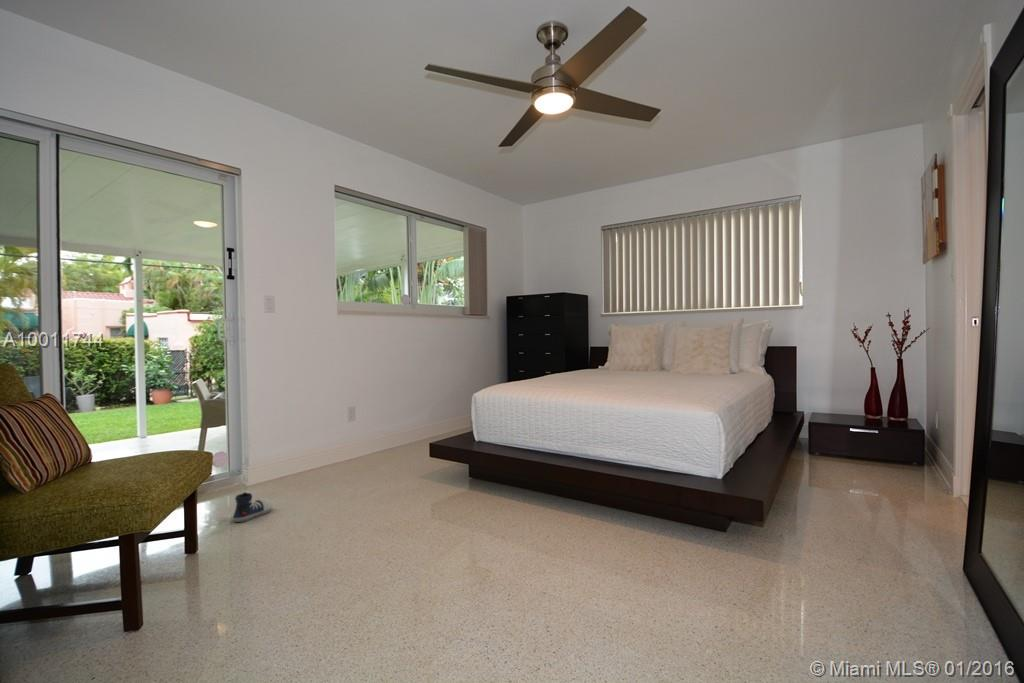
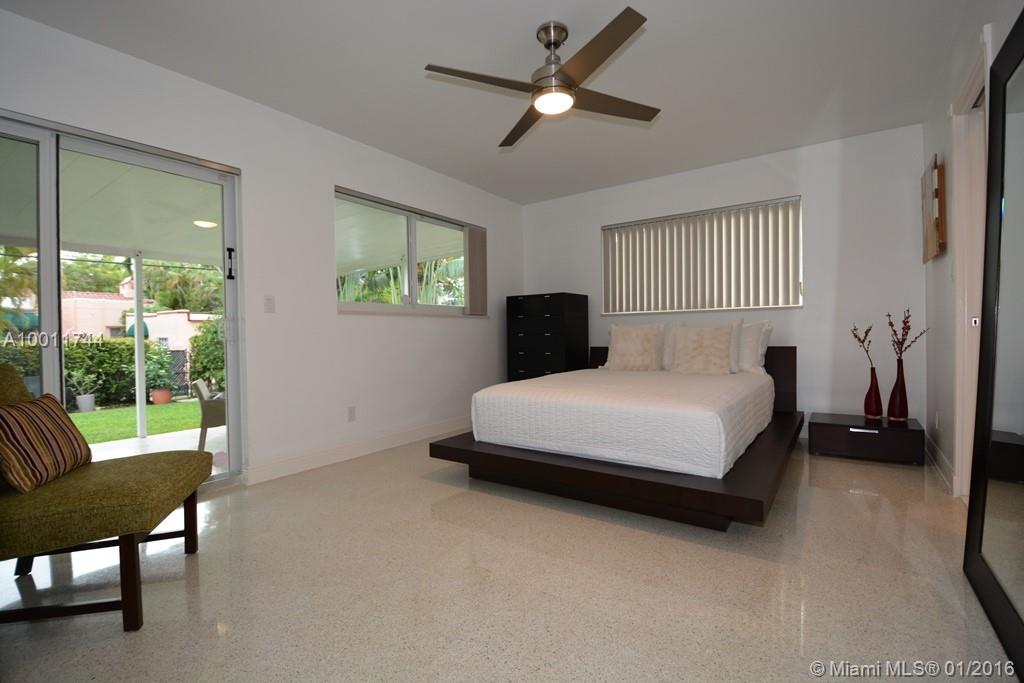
- shoe (252, 503)
